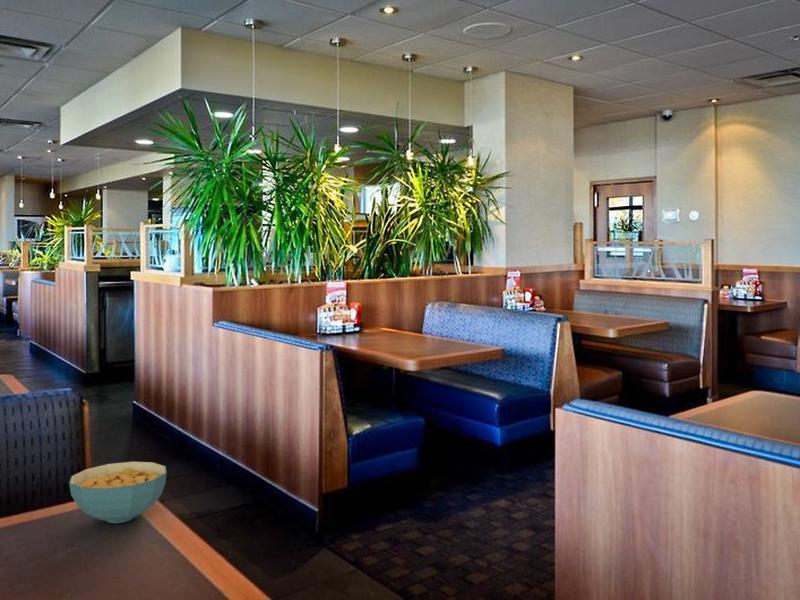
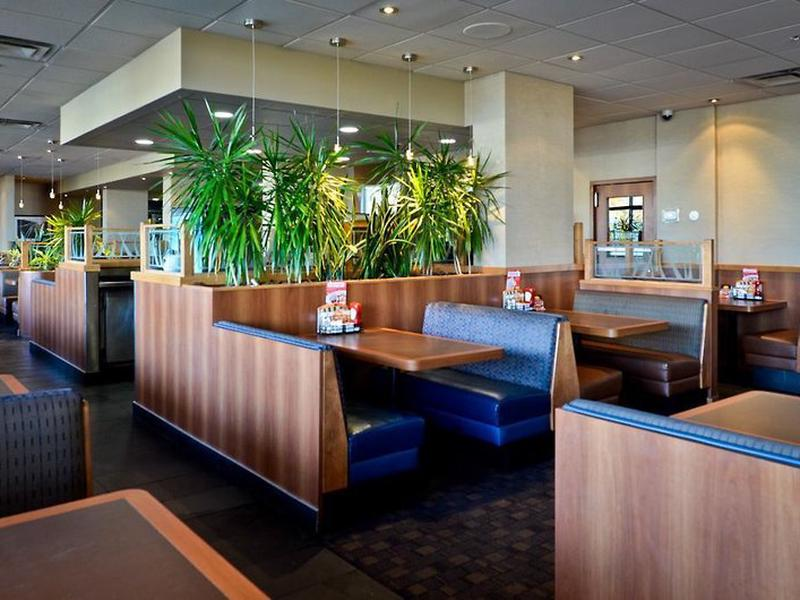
- cereal bowl (119, 496)
